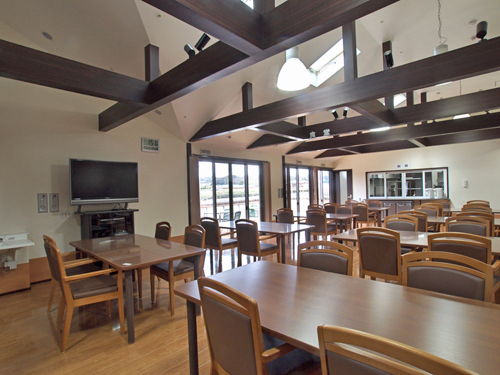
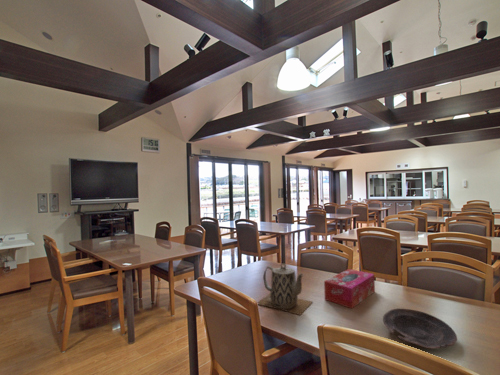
+ tissue box (350, 286)
+ teapot (283, 282)
+ bowl (417, 328)
